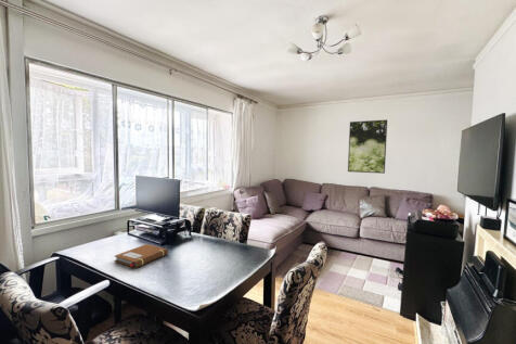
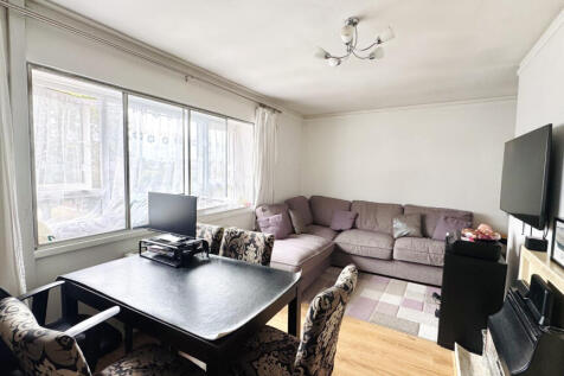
- notebook (141, 255)
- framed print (366, 146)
